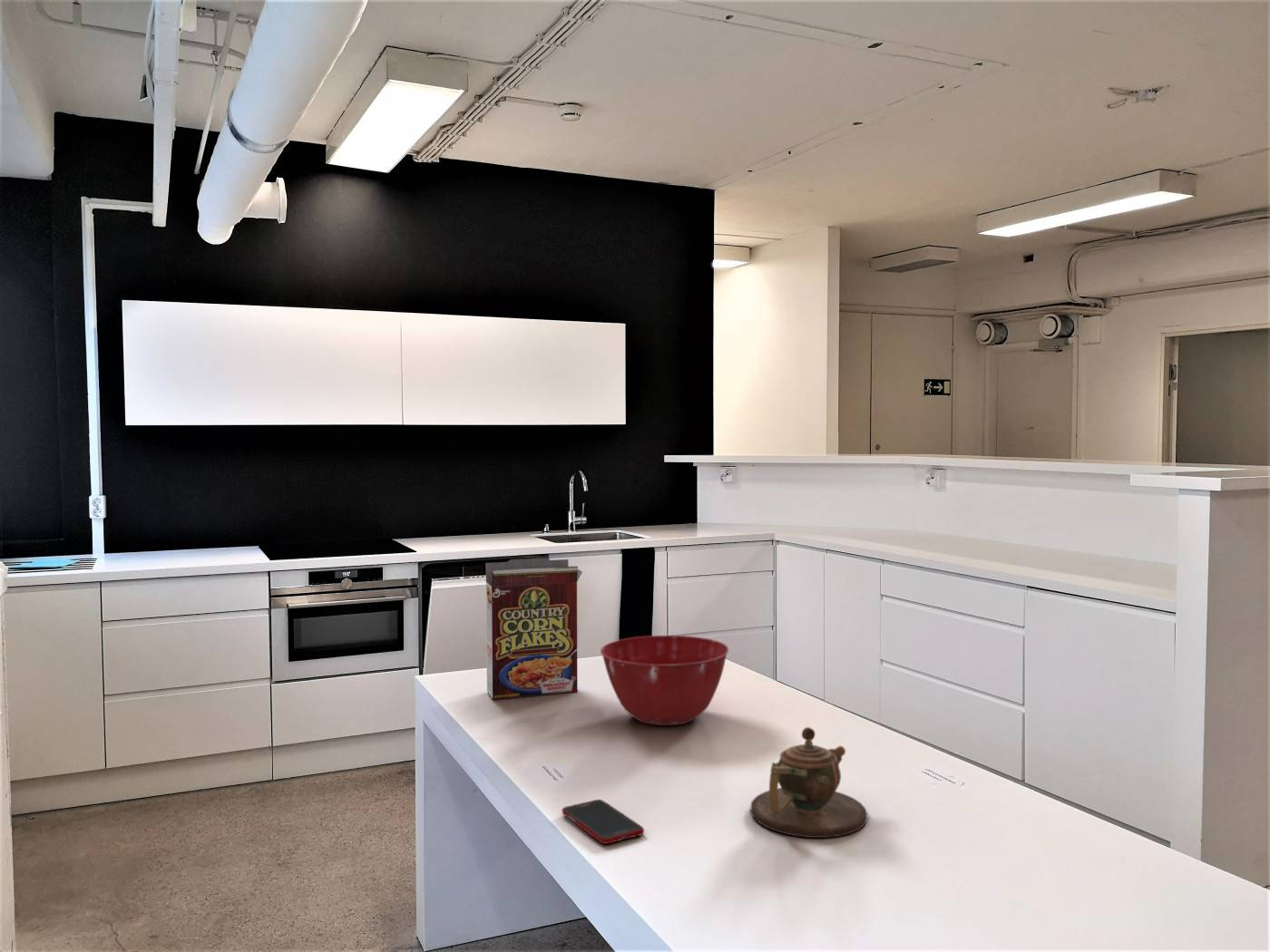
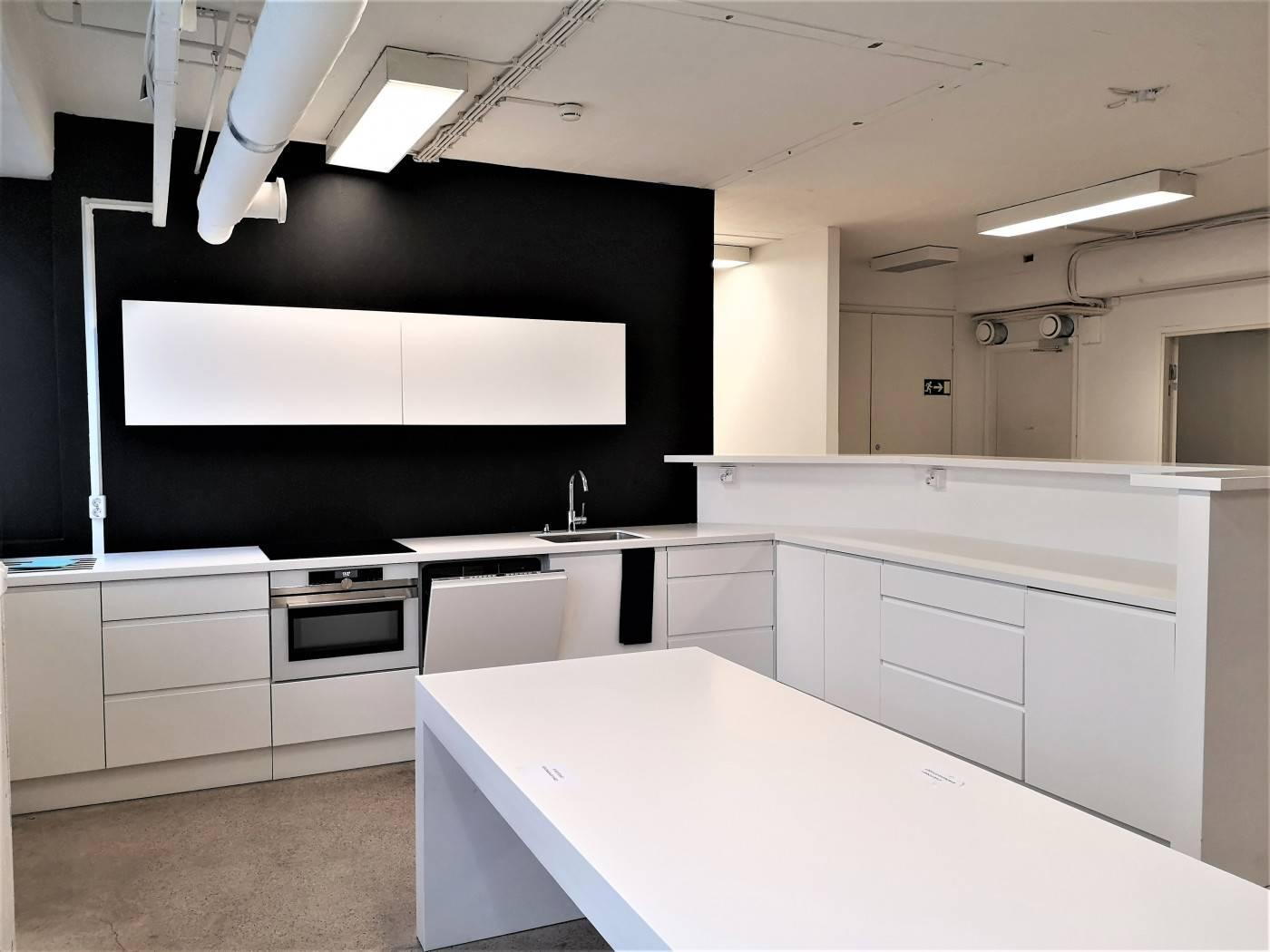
- teapot (807, 771)
- cereal box (531, 627)
- cell phone (601, 821)
- mixing bowl (664, 682)
